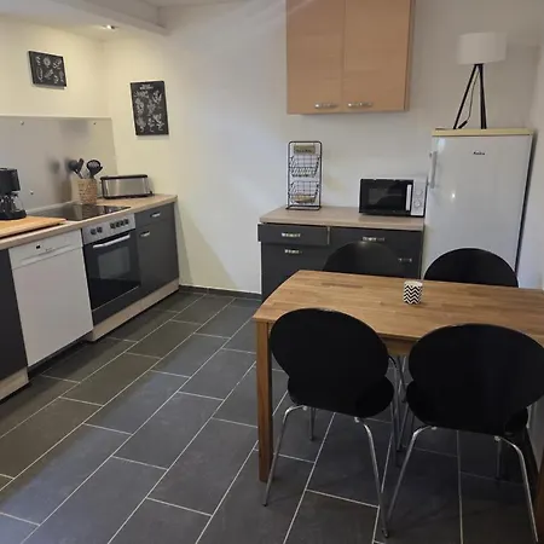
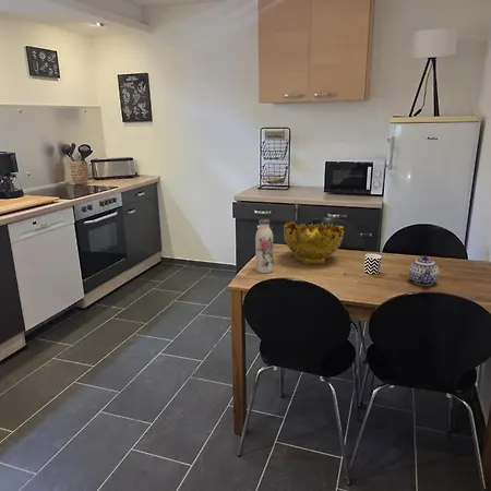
+ teapot (423, 268)
+ water bottle (264, 246)
+ decorative bowl (312, 242)
